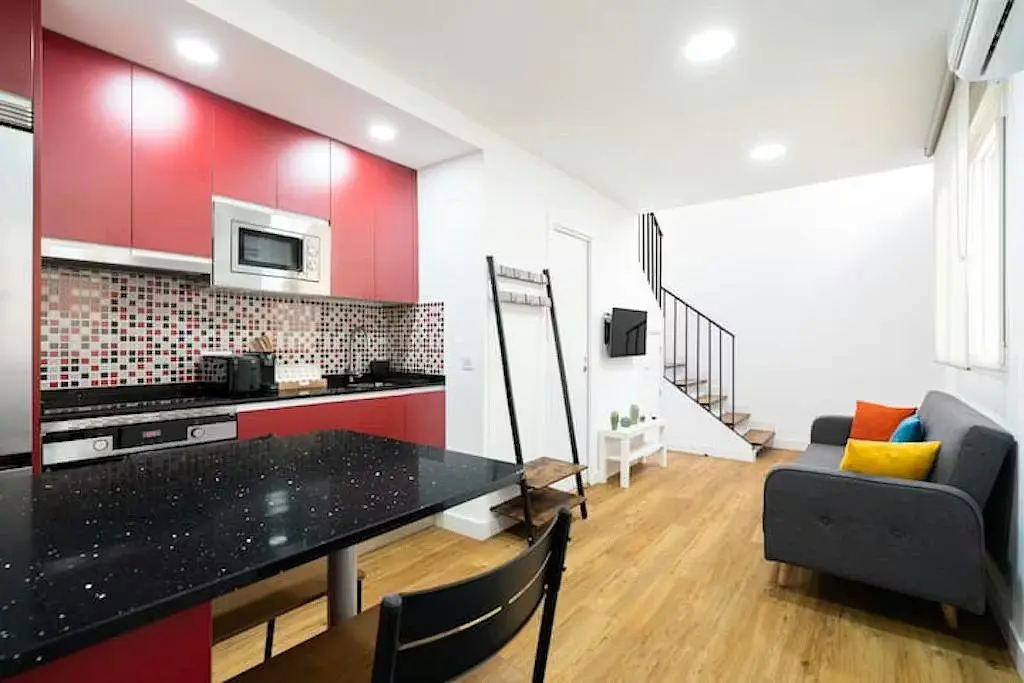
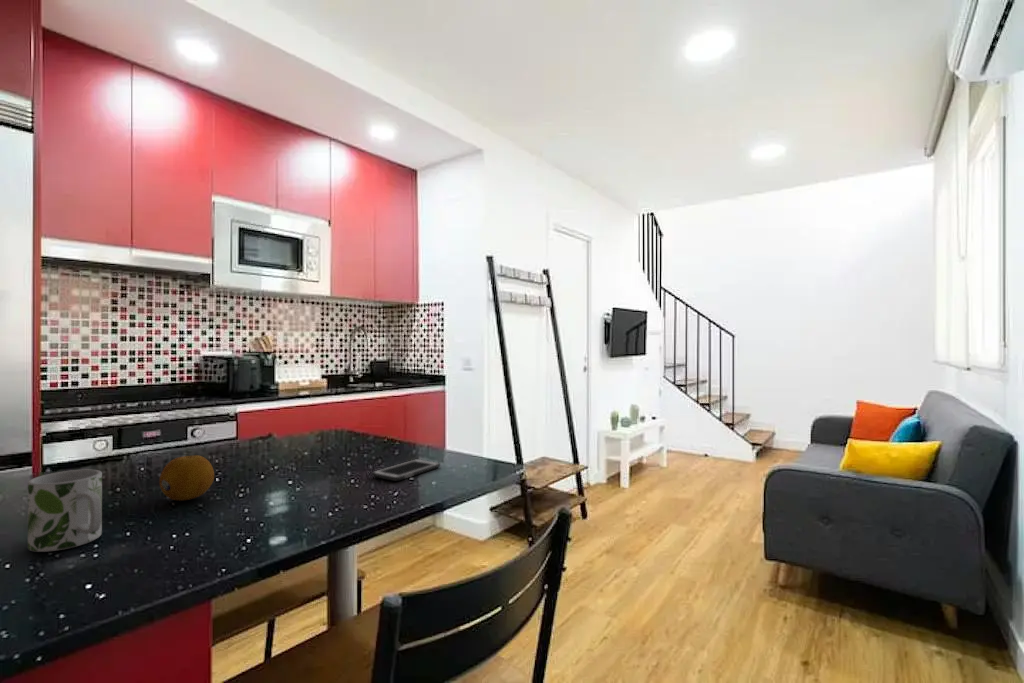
+ mug (73, 510)
+ fruit (187, 477)
+ cell phone (407, 469)
